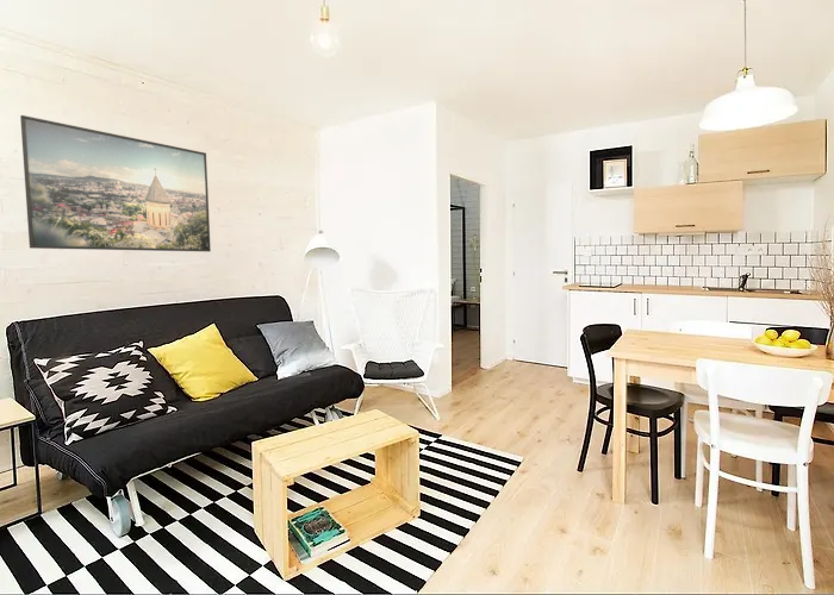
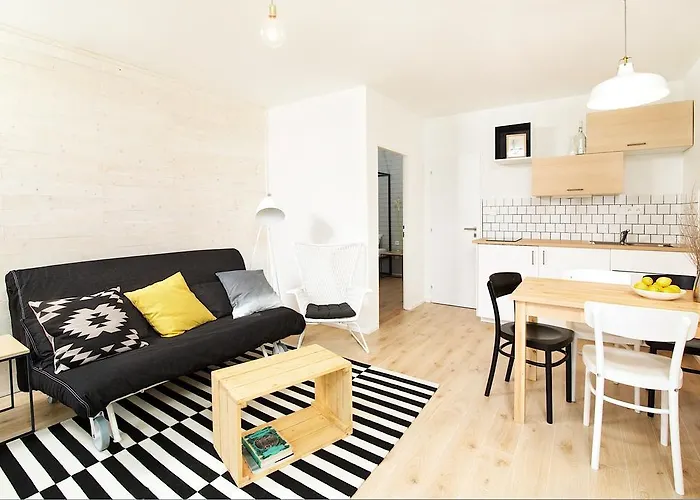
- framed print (130, 194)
